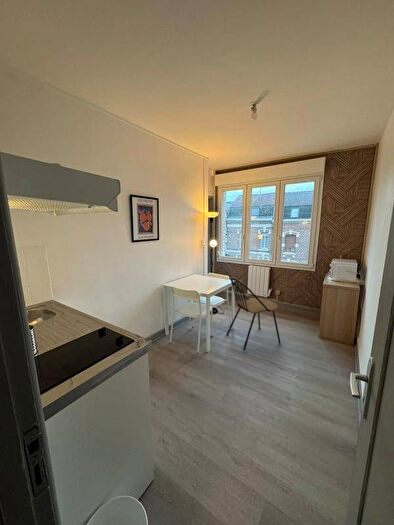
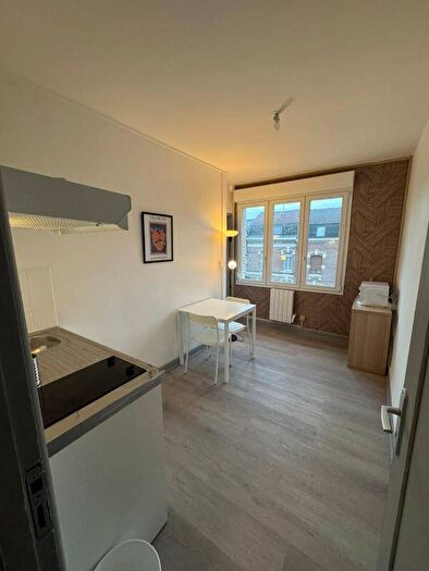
- dining chair (253, 307)
